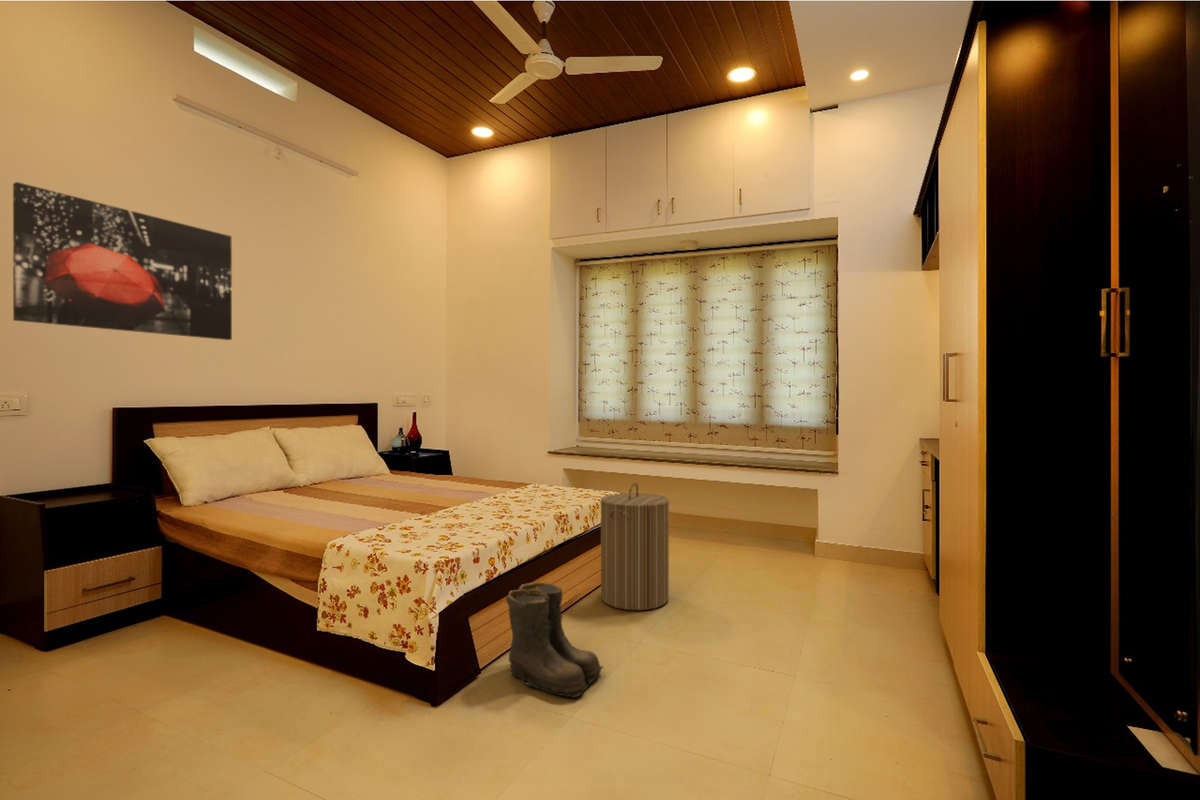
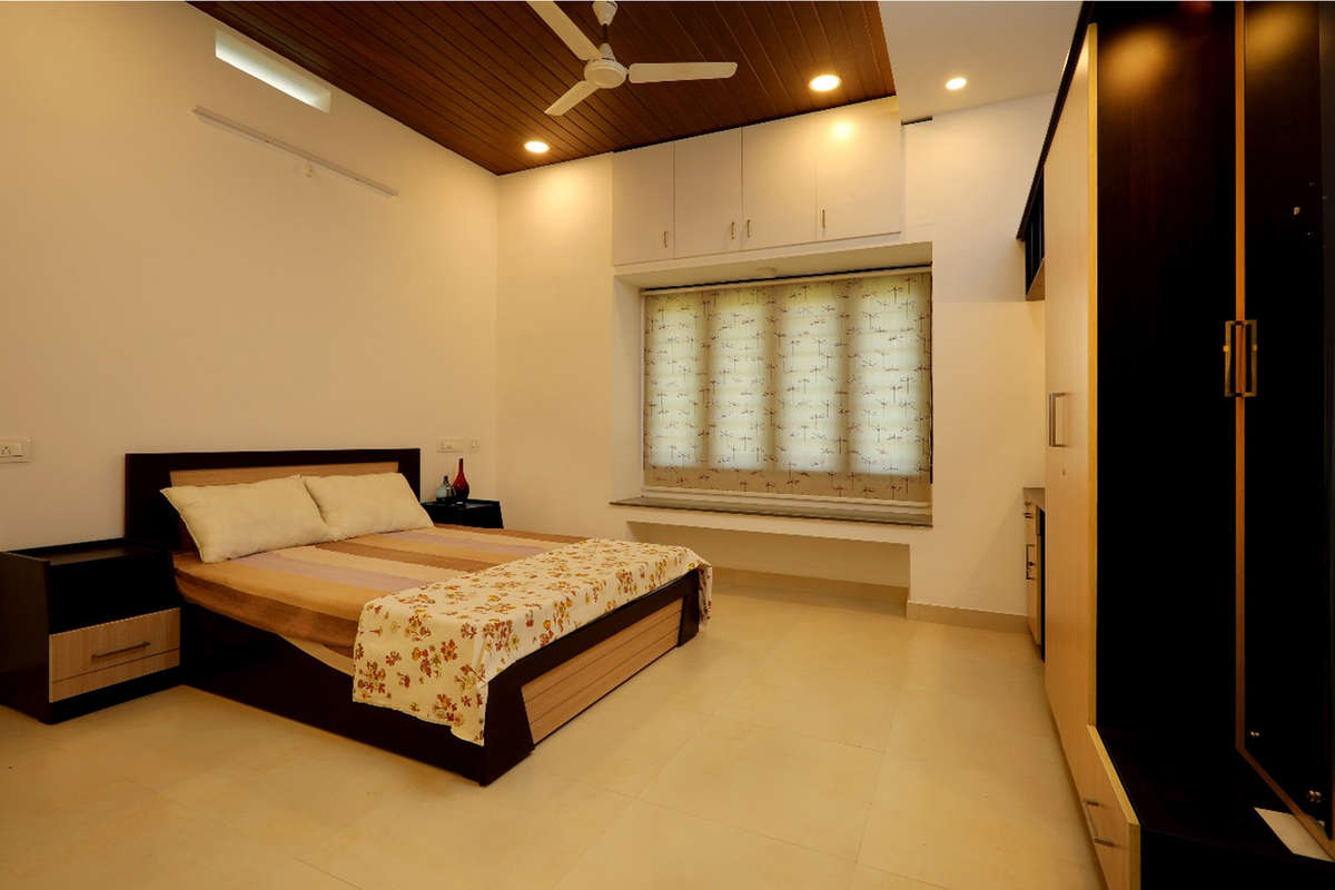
- laundry hamper (634, 540)
- wall art (137, 272)
- boots (552, 634)
